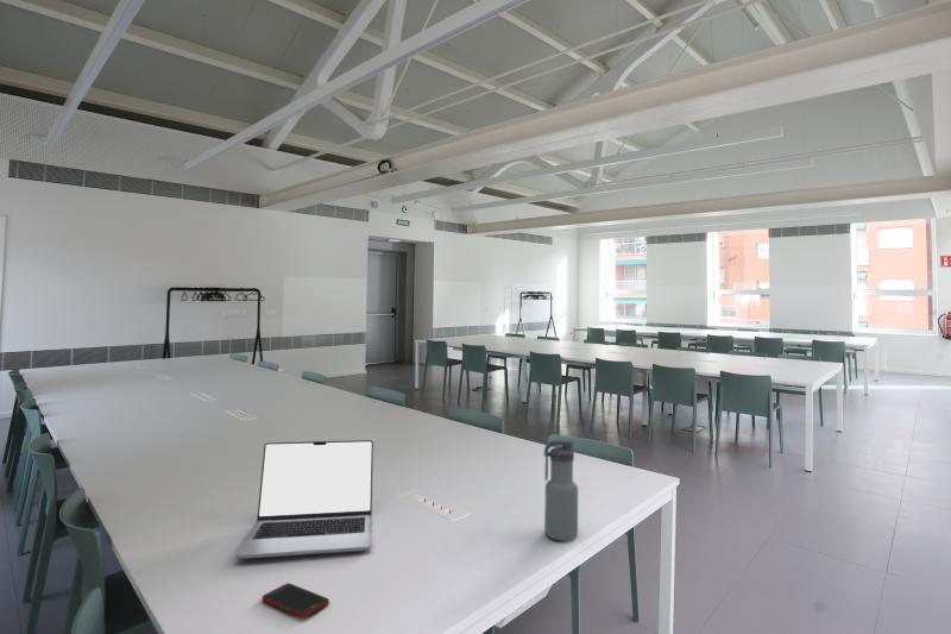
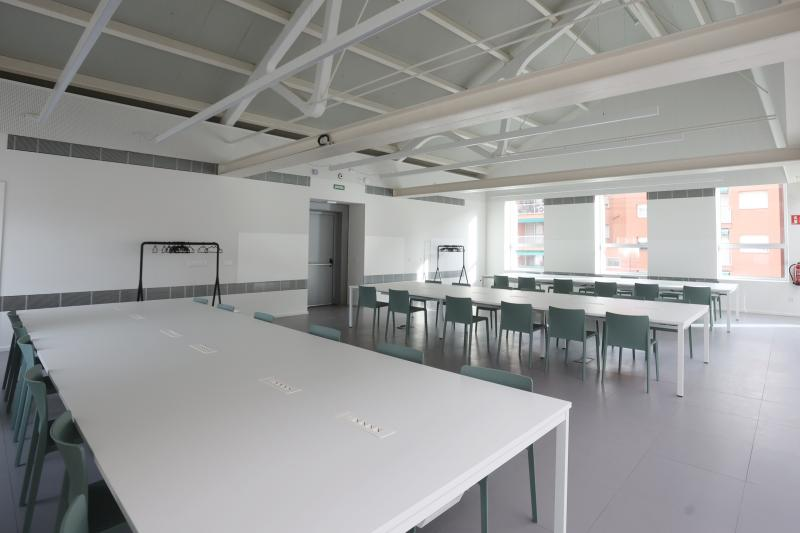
- laptop (313, 491)
- cell phone (295, 600)
- water bottle (560, 487)
